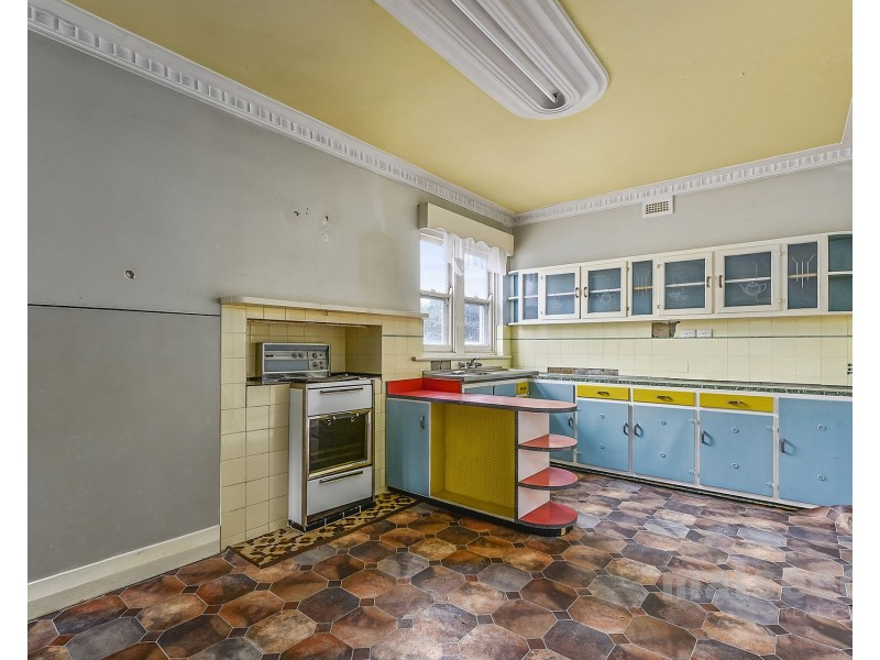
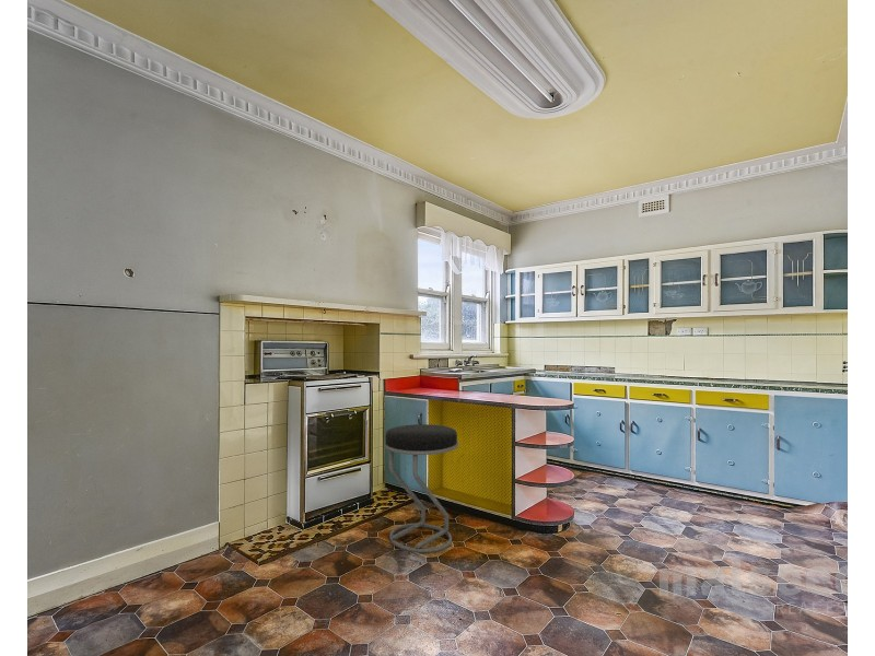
+ stool (421, 484)
